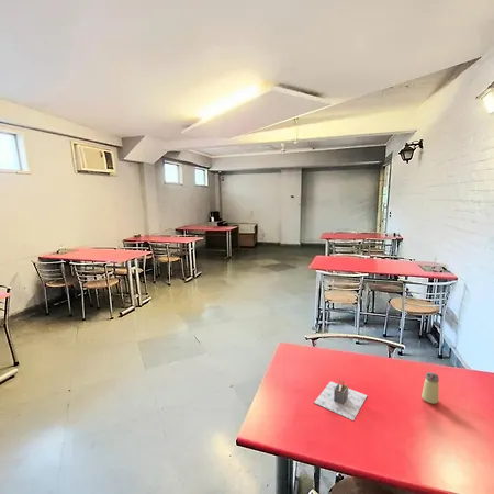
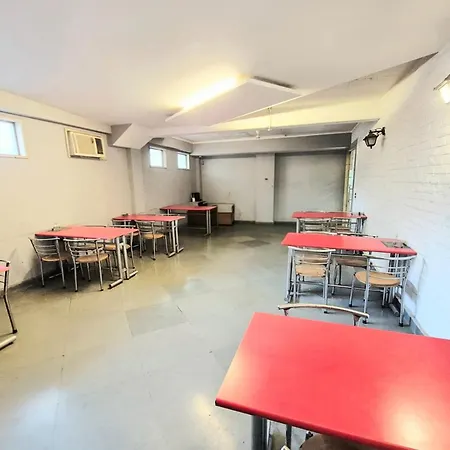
- saltshaker (430, 386)
- napkin holder (340, 391)
